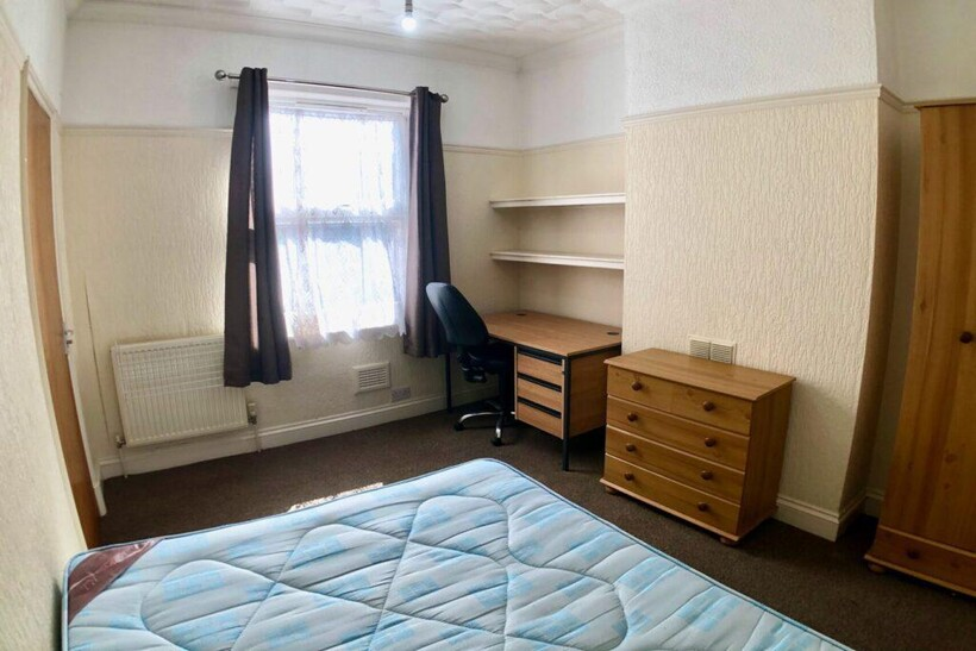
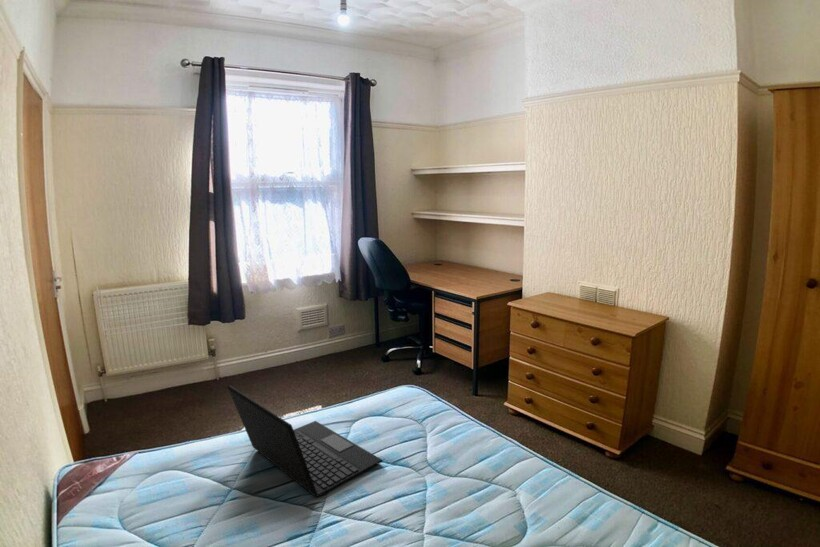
+ laptop (304, 425)
